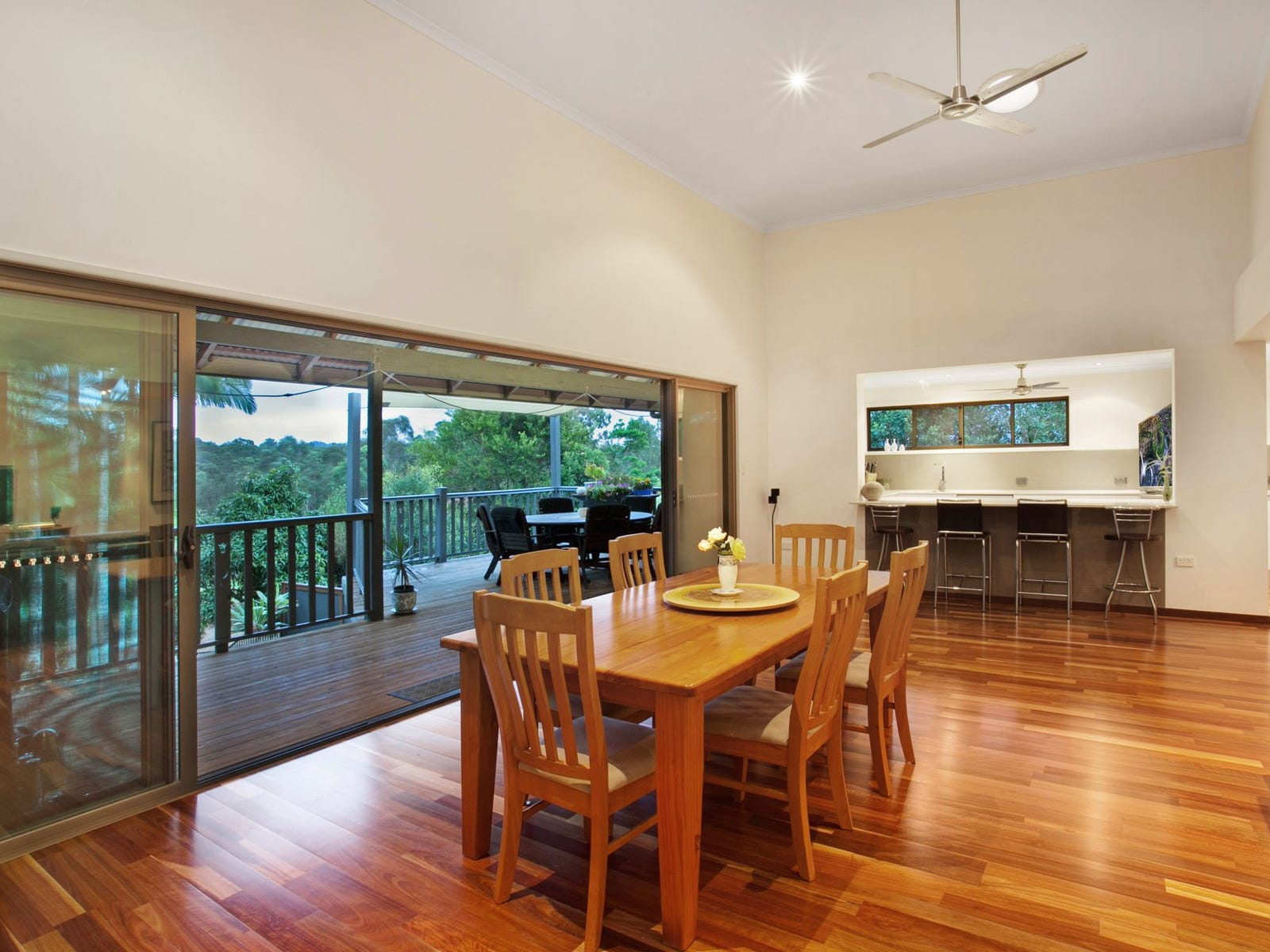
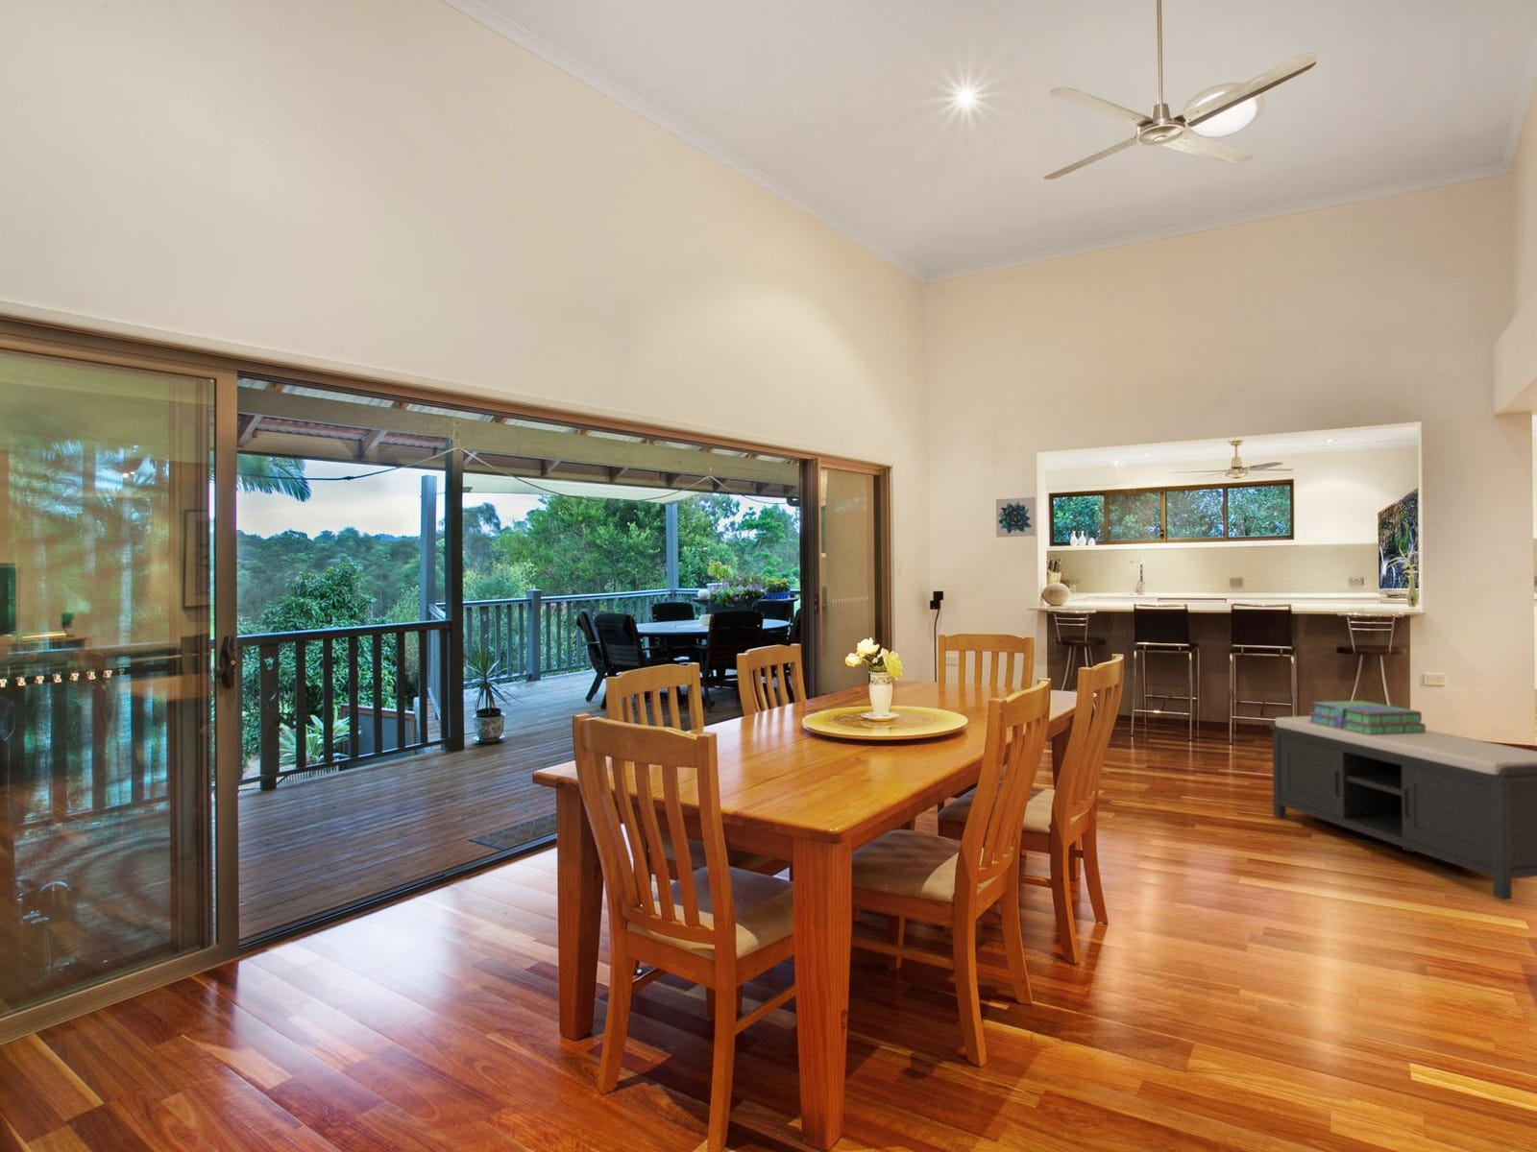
+ stack of books (1364, 716)
+ wall art (1015, 518)
+ bench (1408, 791)
